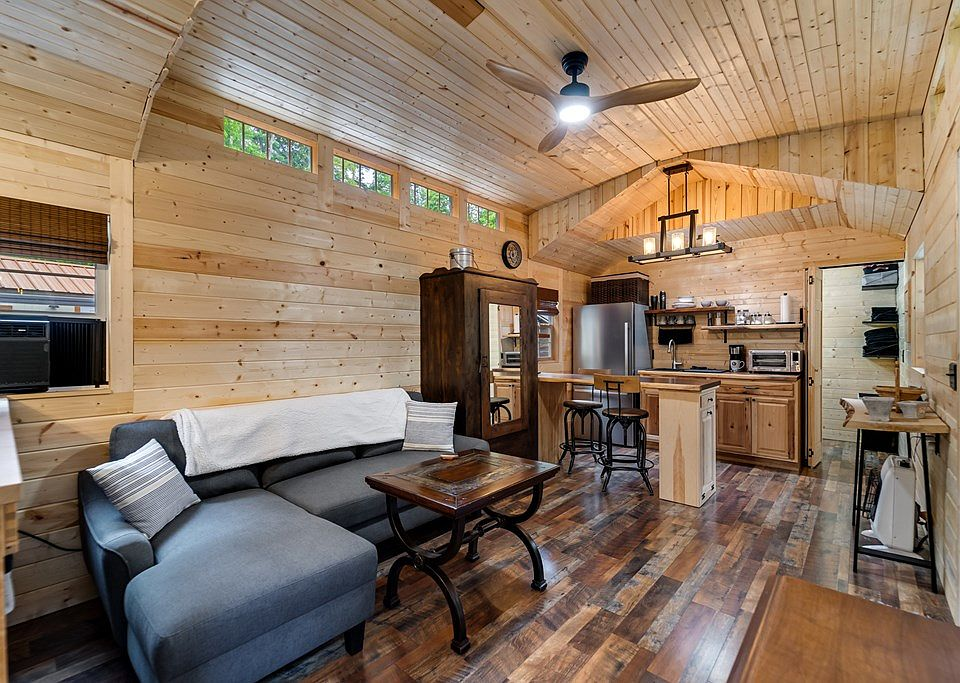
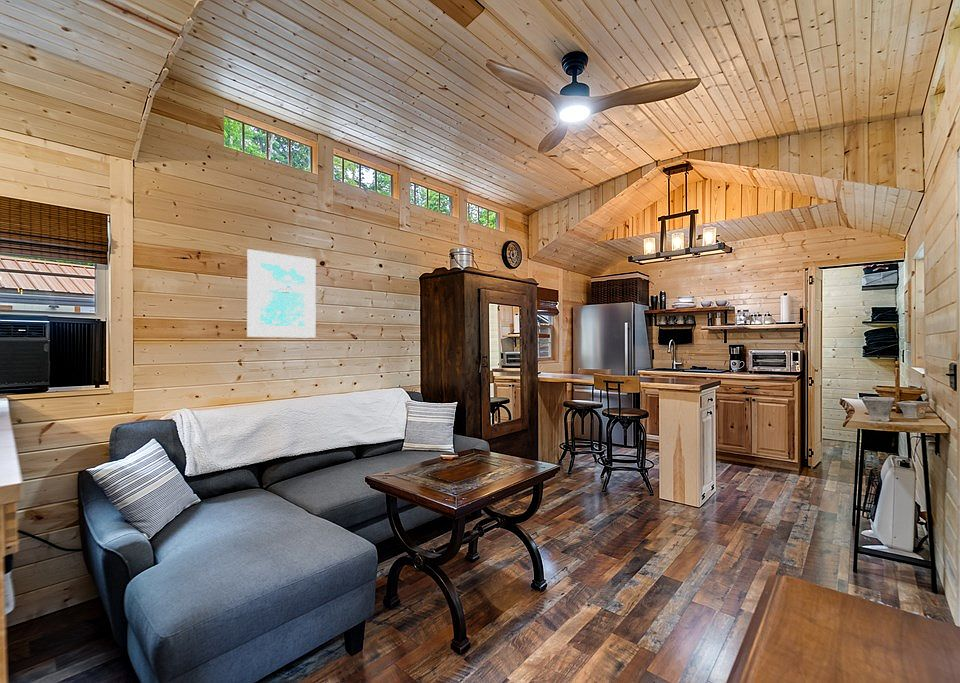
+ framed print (283, 295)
